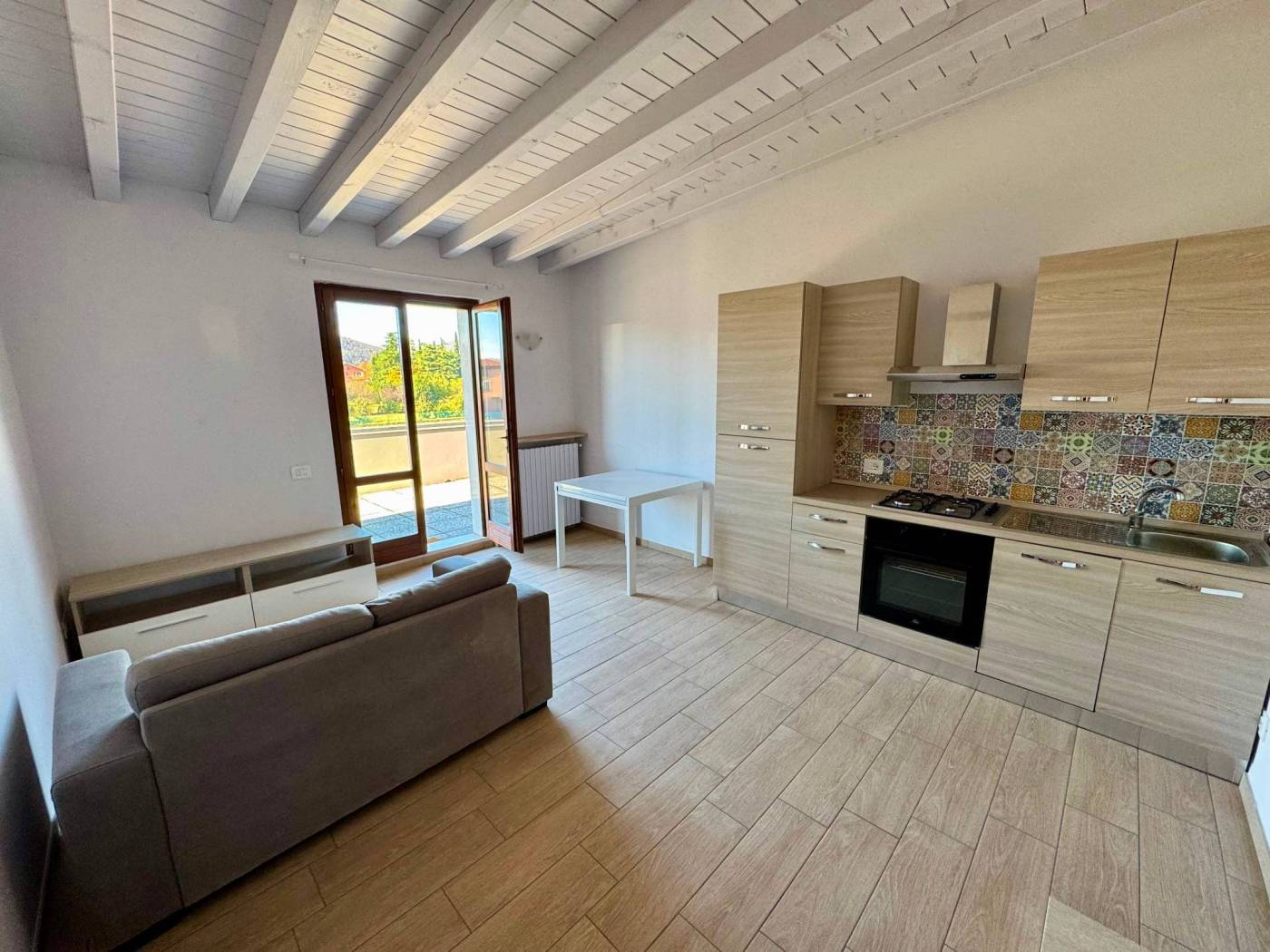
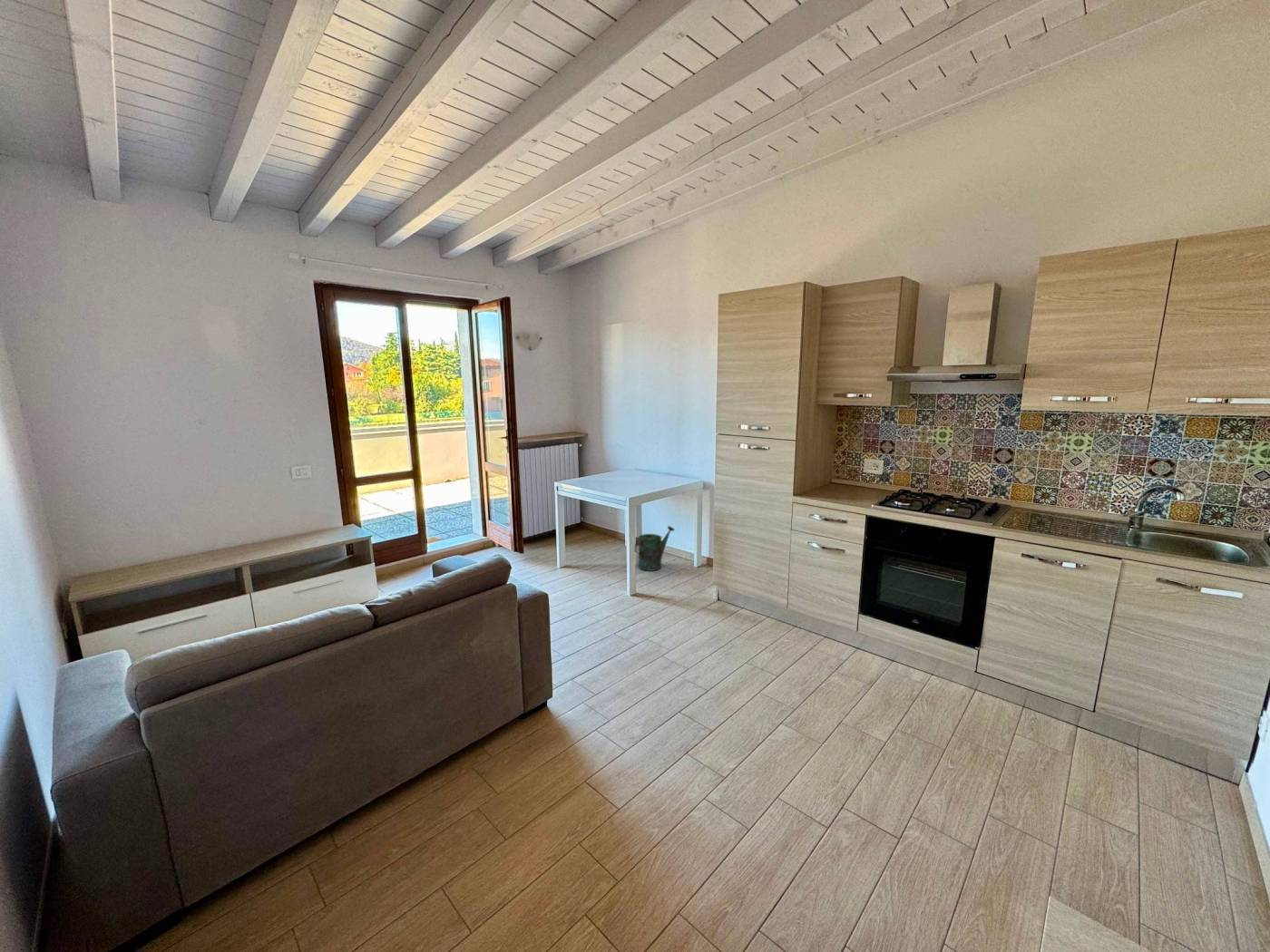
+ watering can (654, 548)
